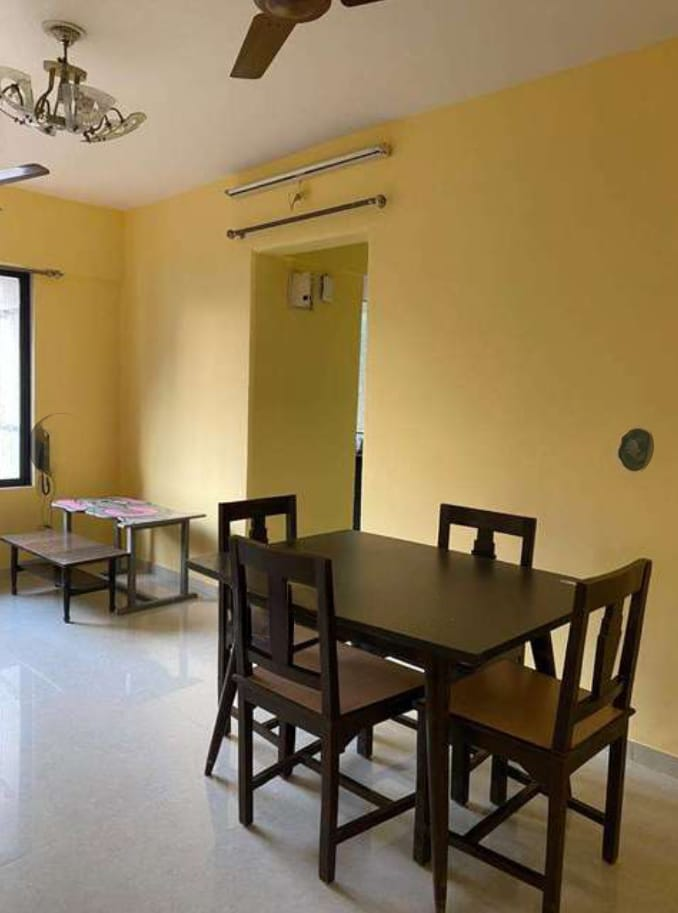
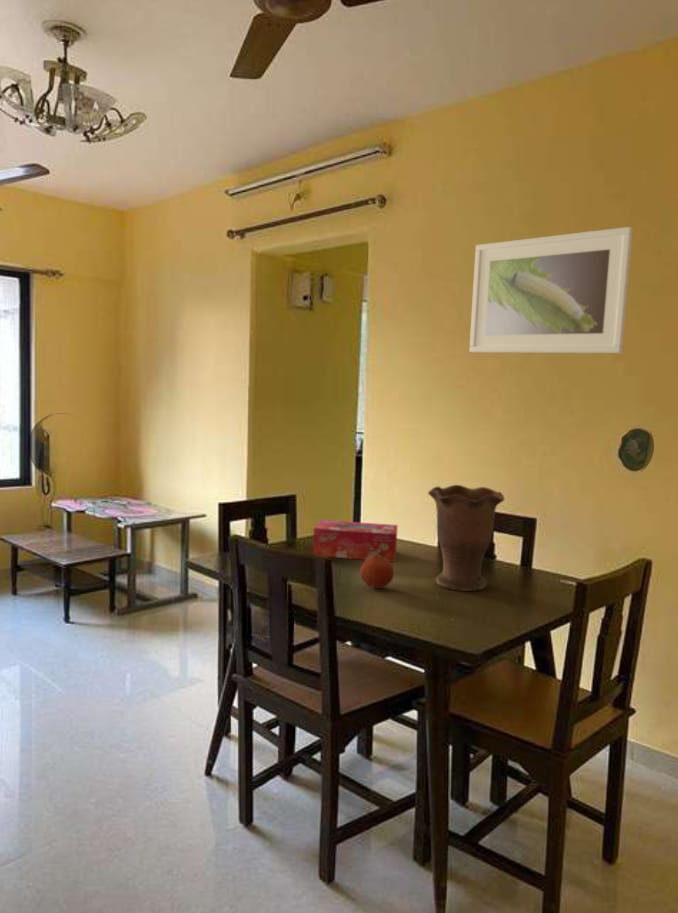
+ tissue box (356, 540)
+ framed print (543, 295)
+ fruit (377, 571)
+ vase (463, 537)
